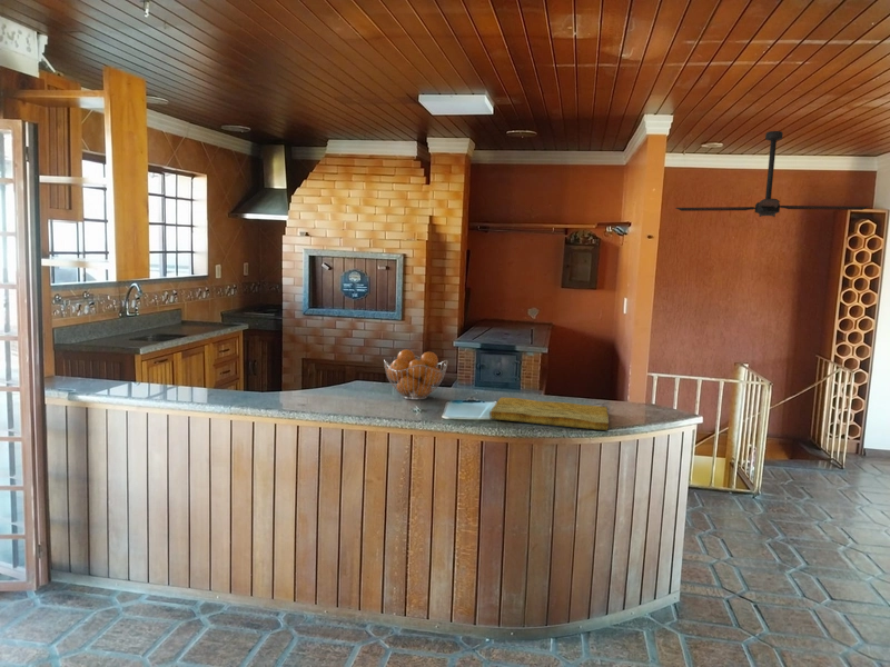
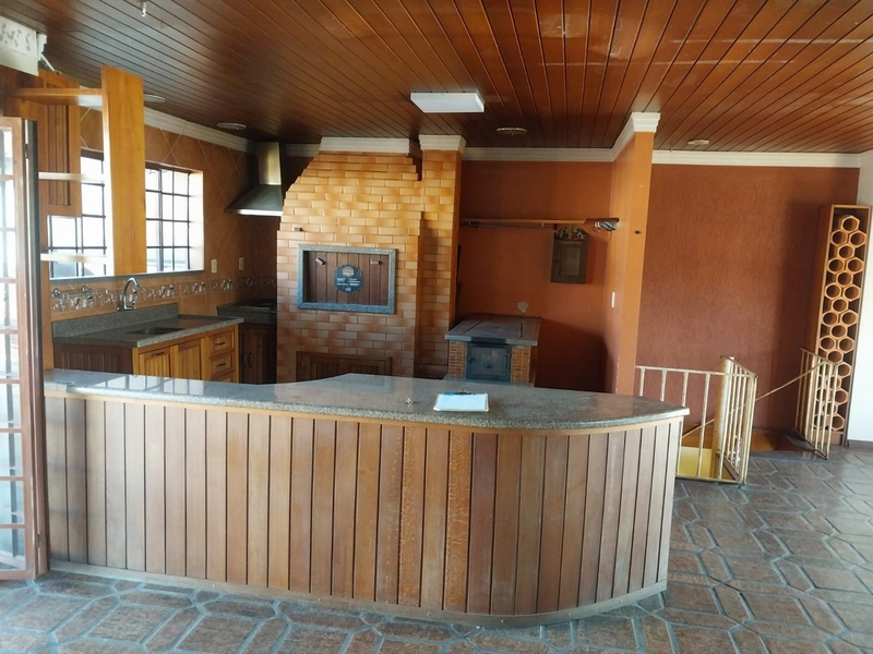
- cutting board (550, 411)
- fruit basket (415, 374)
- ceiling fan (770, 173)
